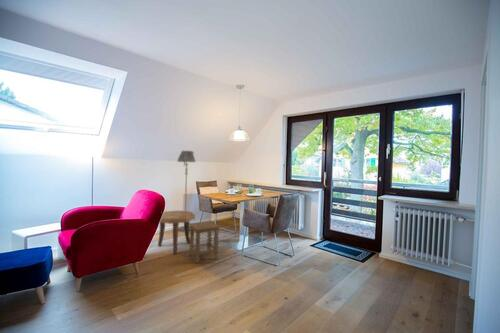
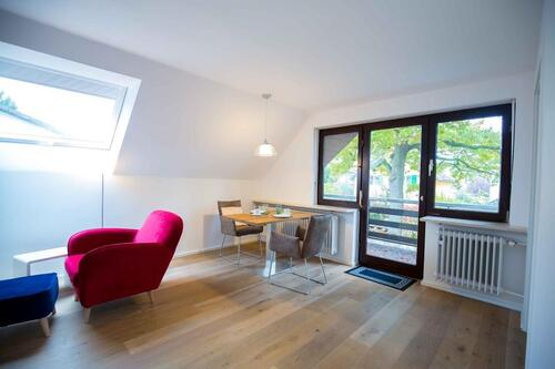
- floor lamp (185, 190)
- side table (174, 230)
- stool (205, 243)
